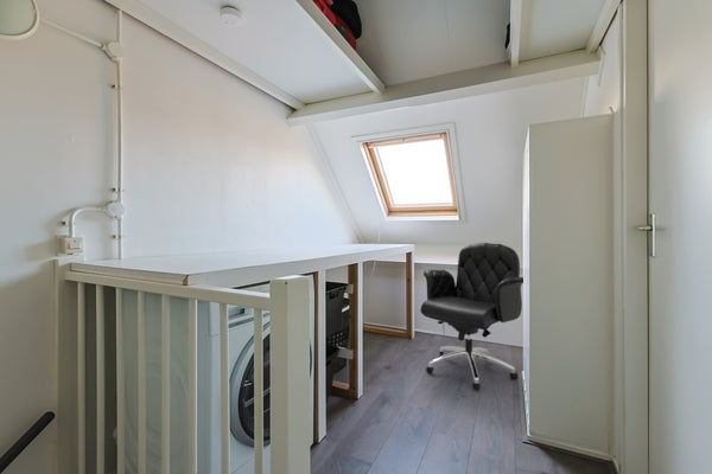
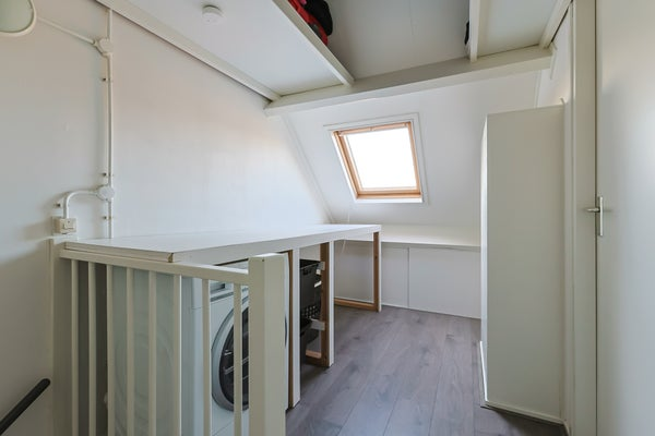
- office chair (471, 306)
